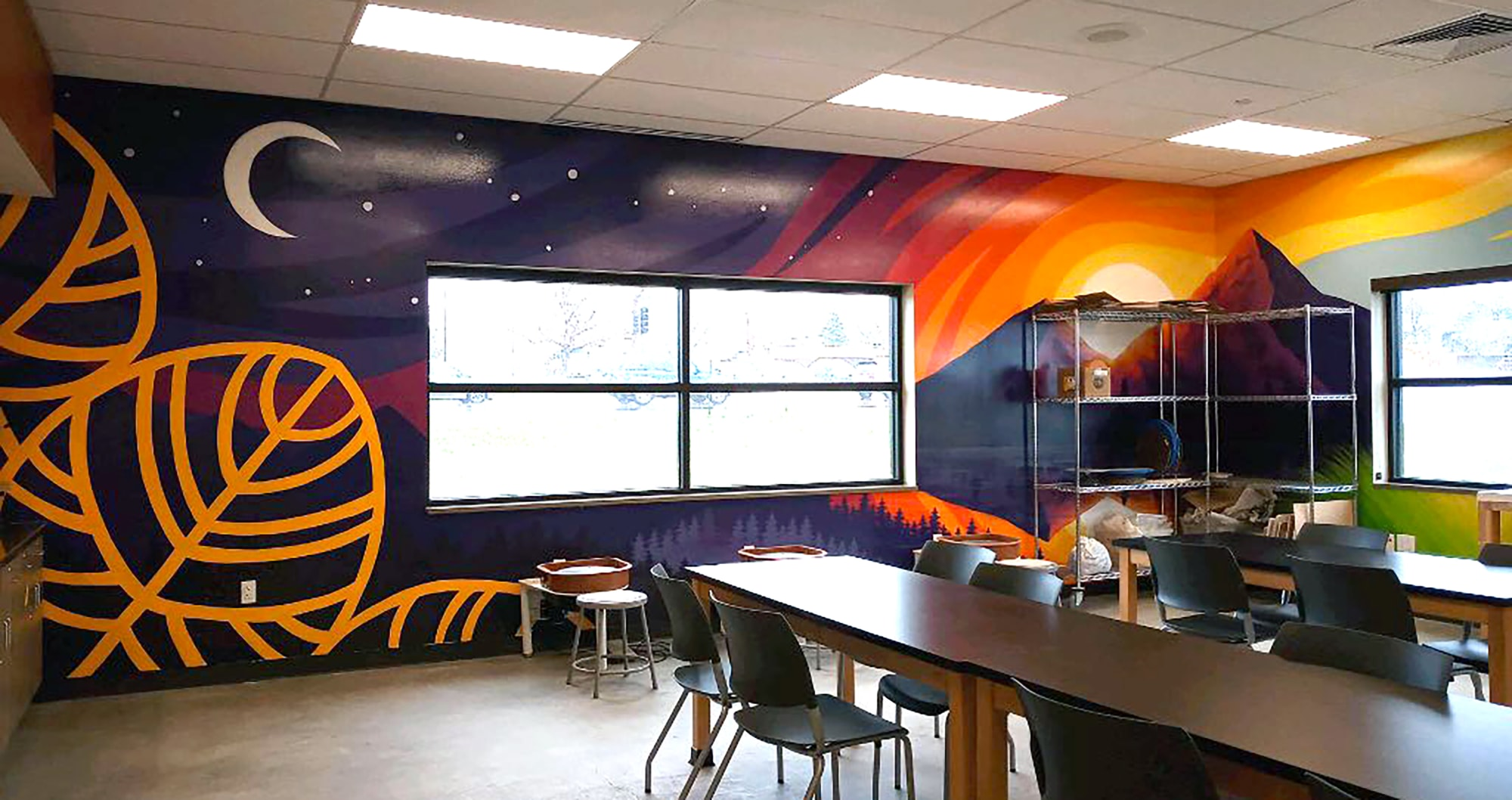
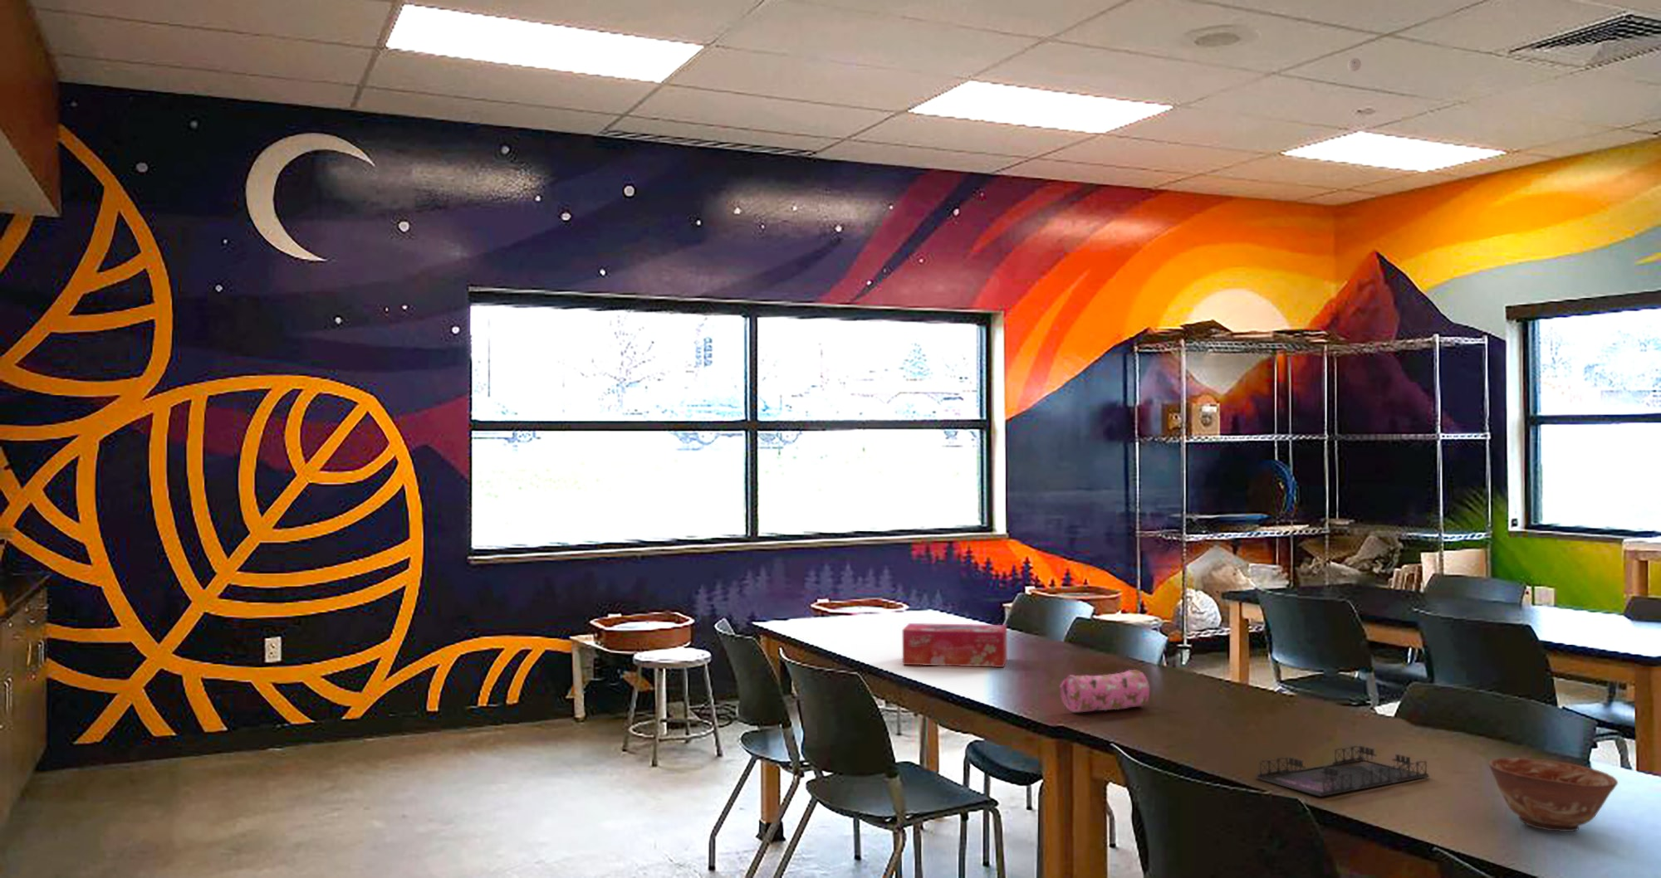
+ eyeball (1353, 65)
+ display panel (1342, 768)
+ ceramic bowl (1551, 797)
+ pencil case (1104, 690)
+ tissue box (955, 644)
